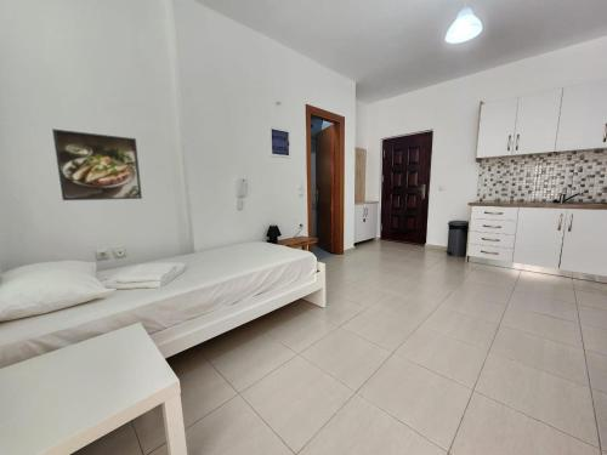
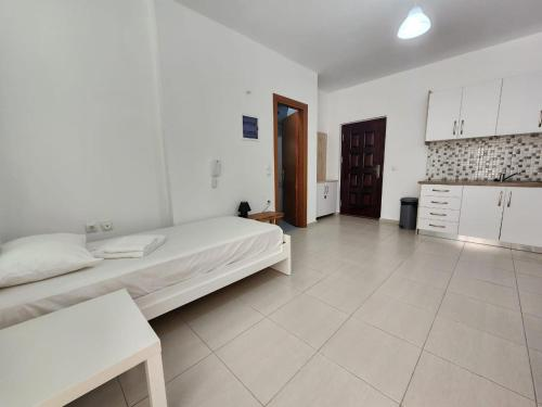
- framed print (101, 167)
